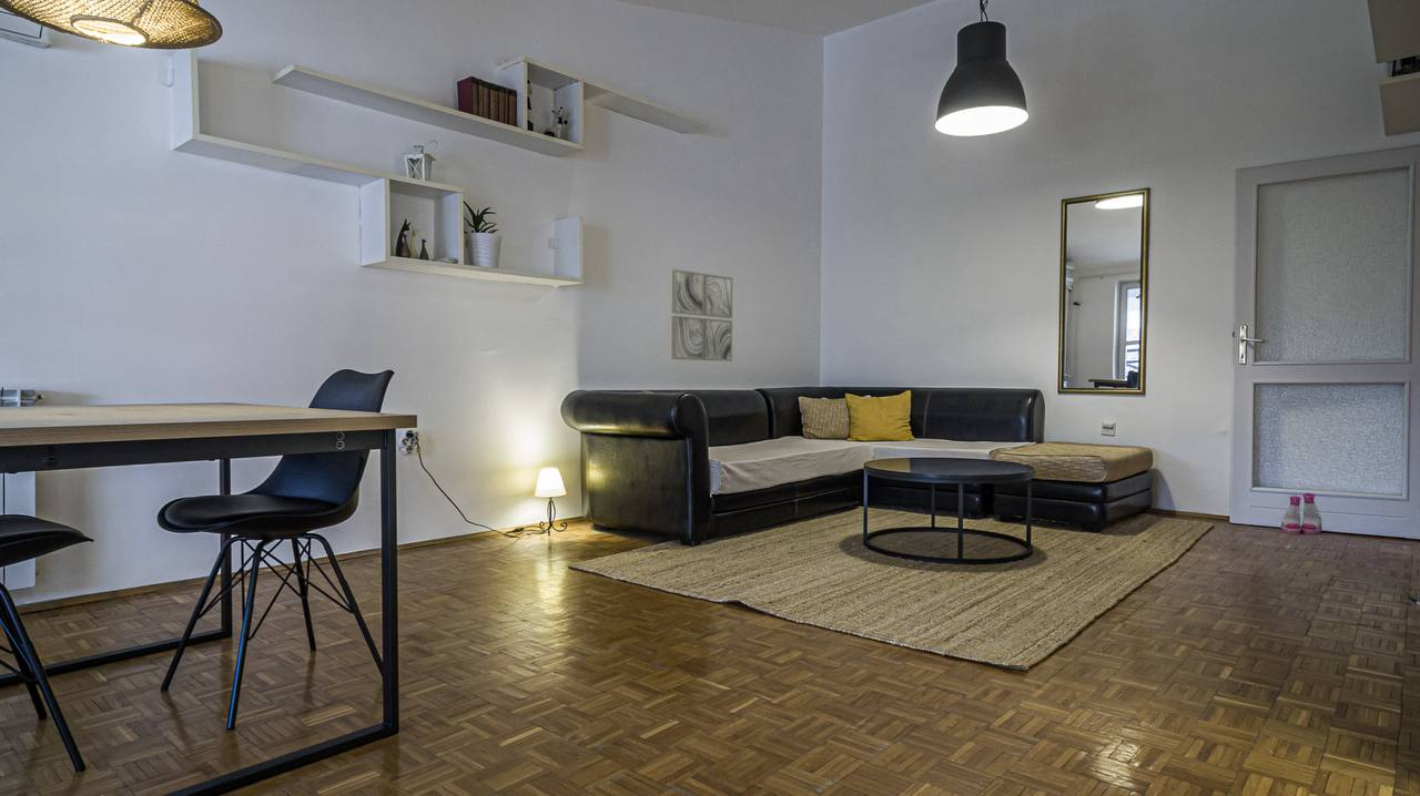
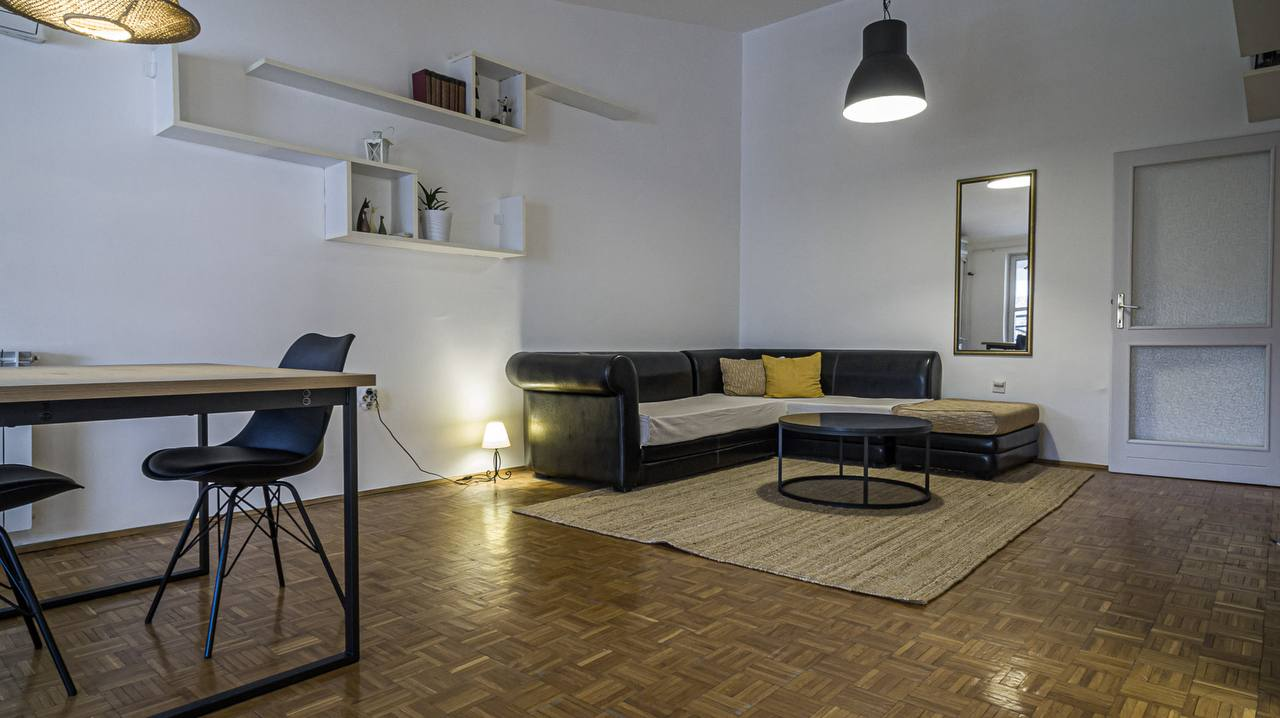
- wall art (702, 315)
- boots (1299, 512)
